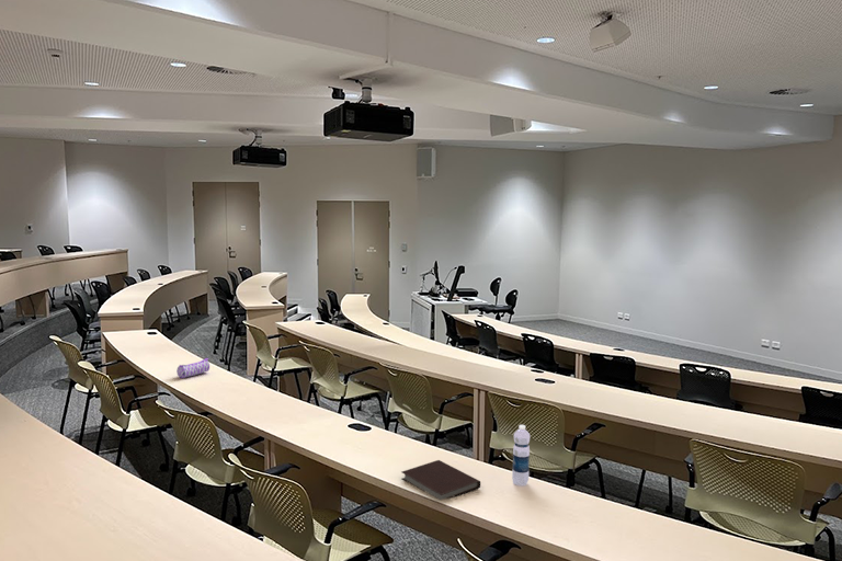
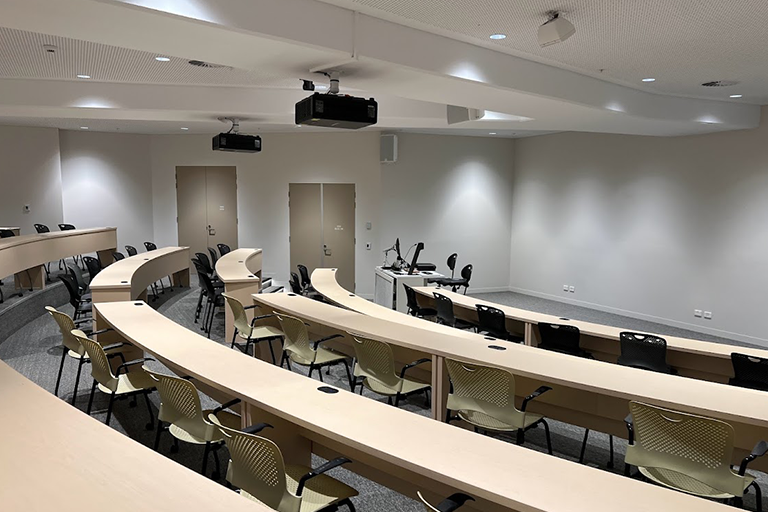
- pencil case (193, 368)
- water bottle (521, 454)
- notebook (440, 479)
